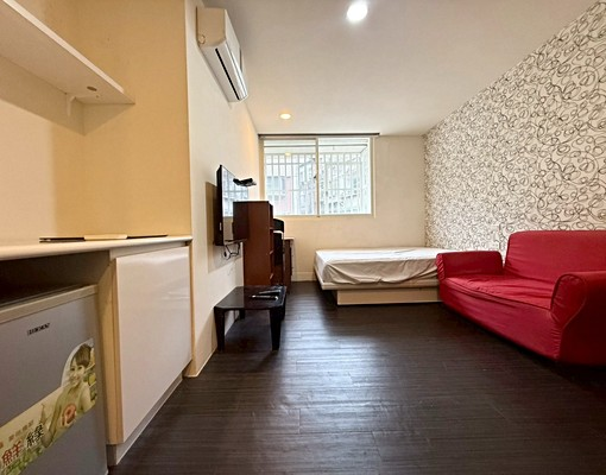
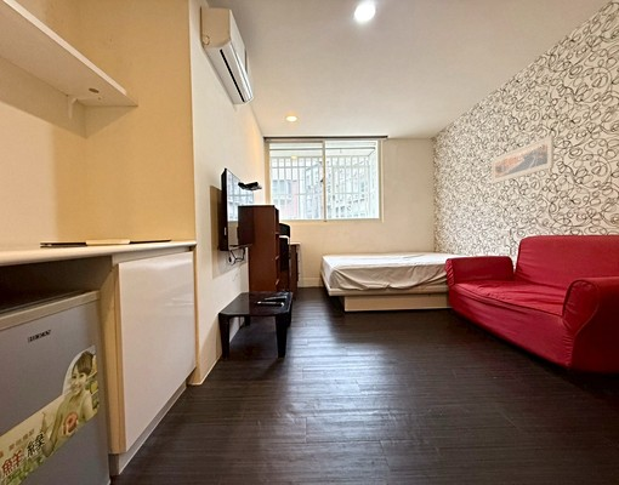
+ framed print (518, 162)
